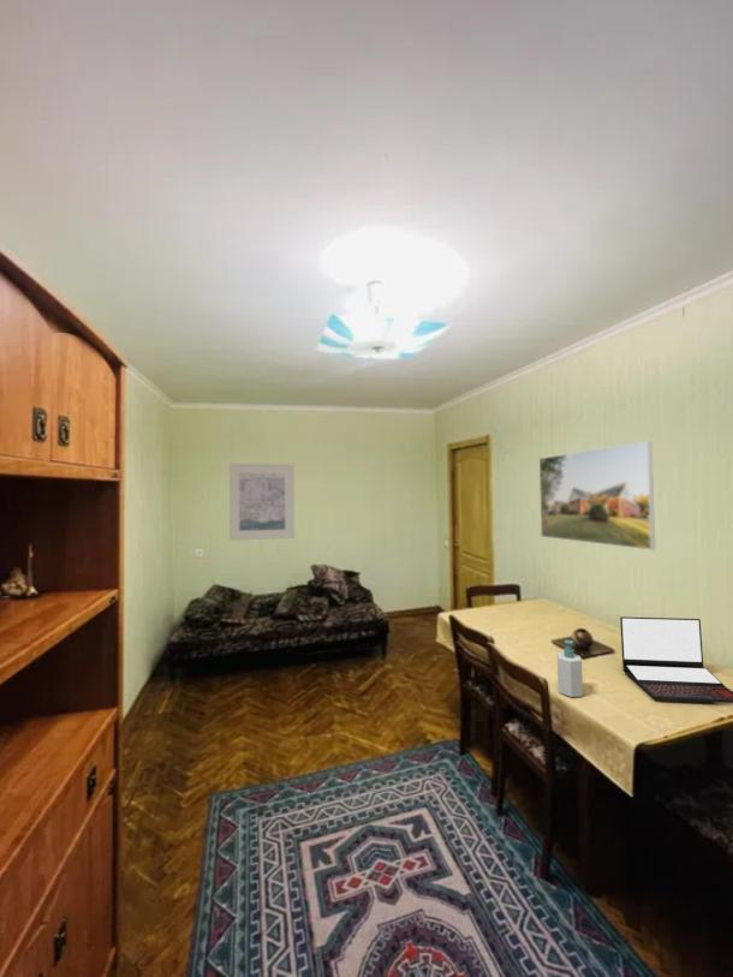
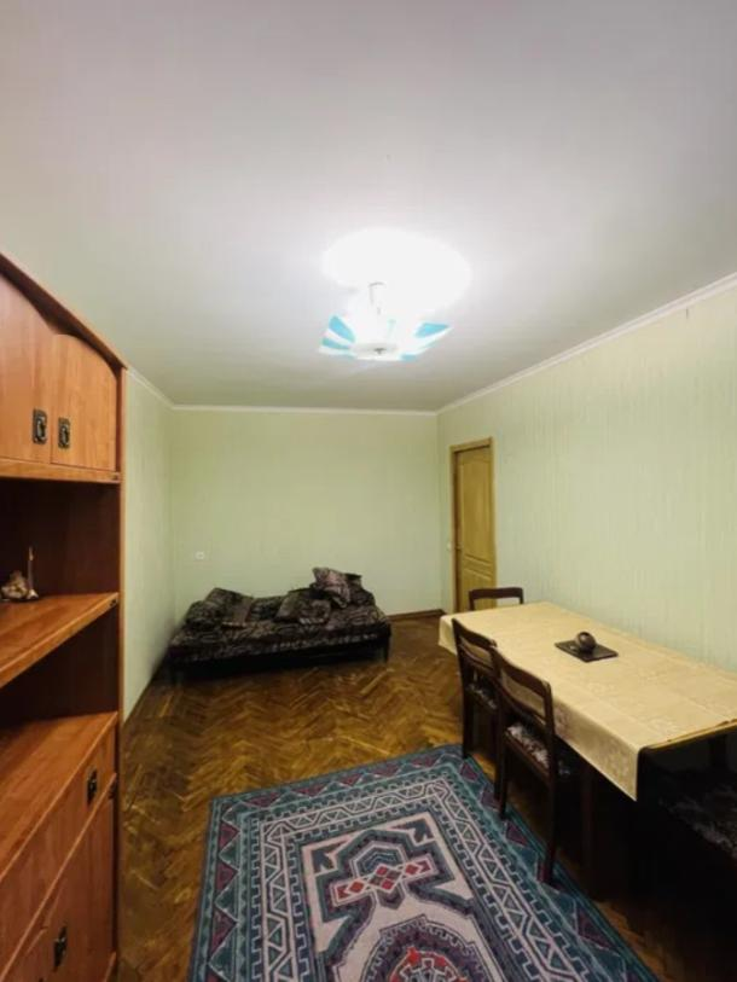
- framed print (588, 496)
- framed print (262, 501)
- laptop (678, 656)
- soap bottle (568, 666)
